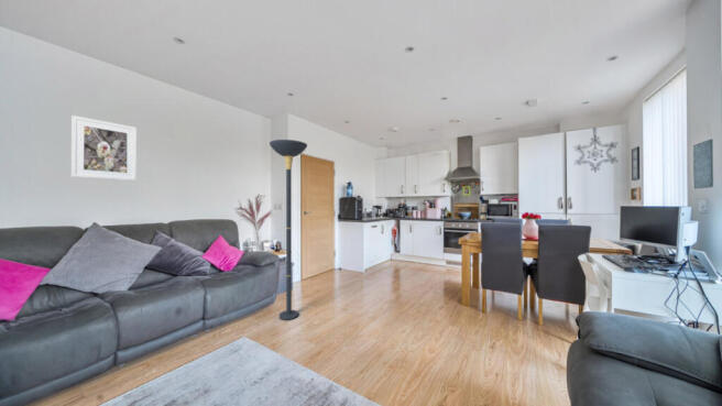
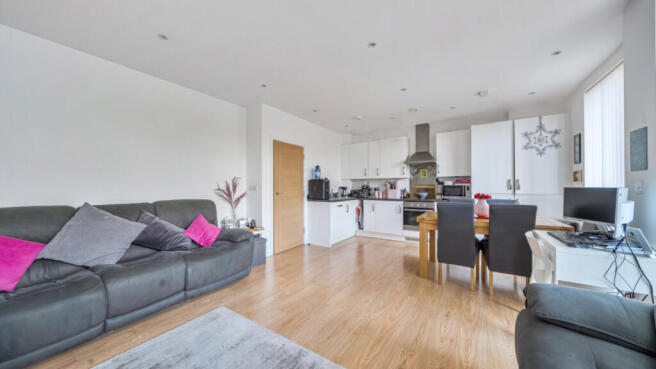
- floor lamp (288, 229)
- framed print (106, 150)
